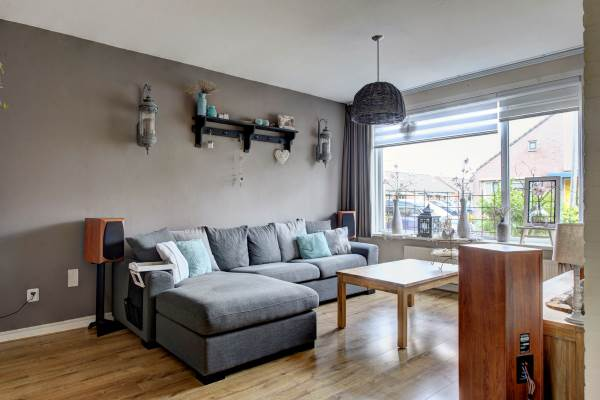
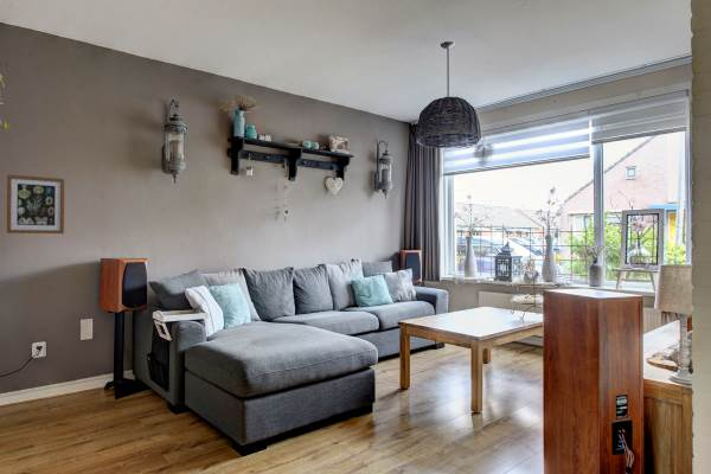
+ wall art (36, 205)
